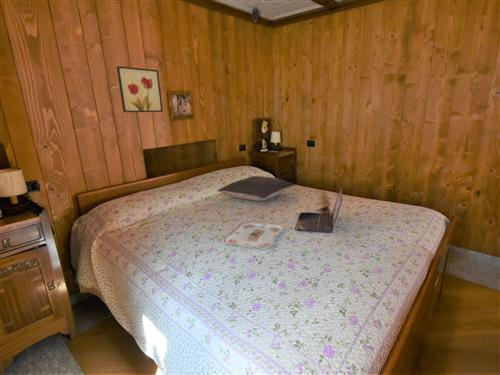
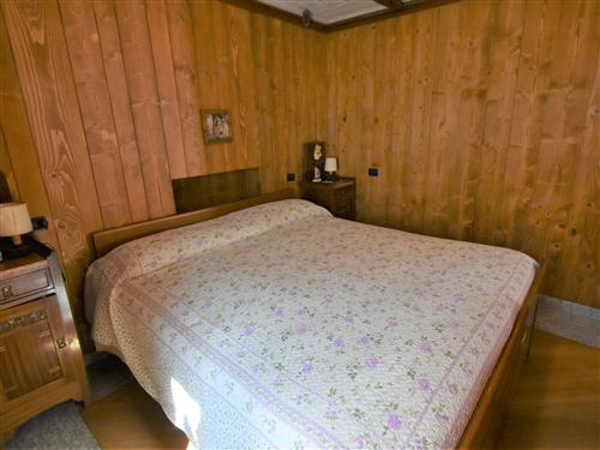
- pillow (257, 187)
- serving tray (255, 234)
- laptop (319, 213)
- wall art (140, 90)
